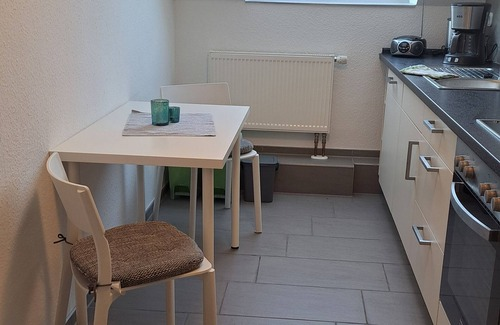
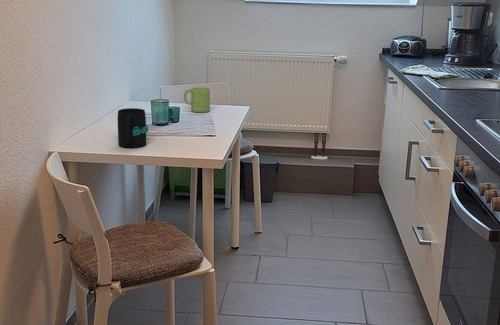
+ mug (132, 129)
+ mug (196, 99)
